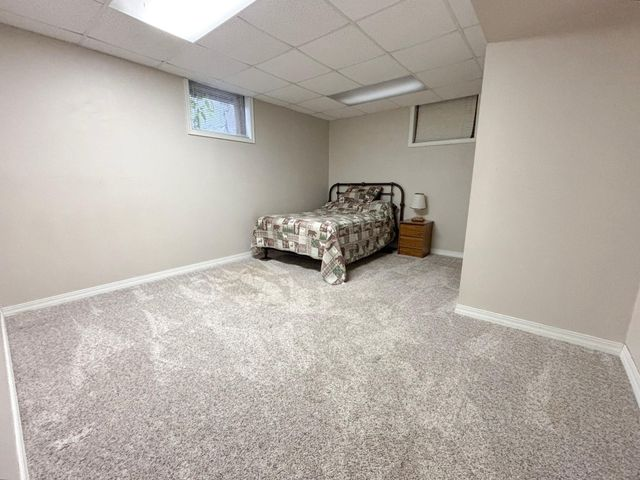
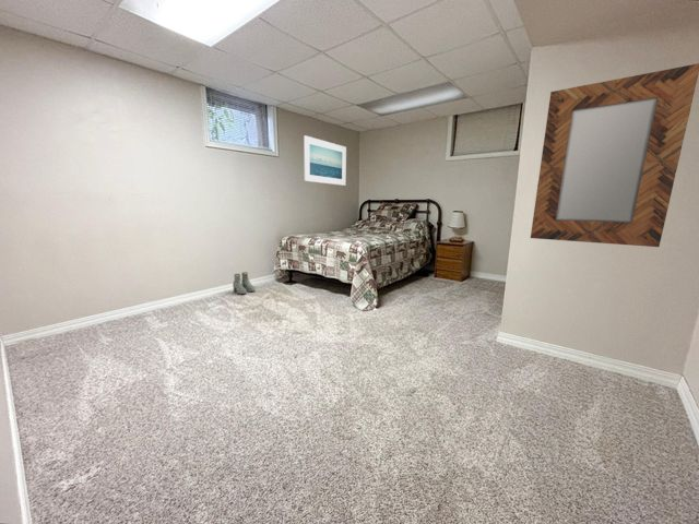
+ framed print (327, 163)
+ home mirror (601, 165)
+ boots (244, 282)
